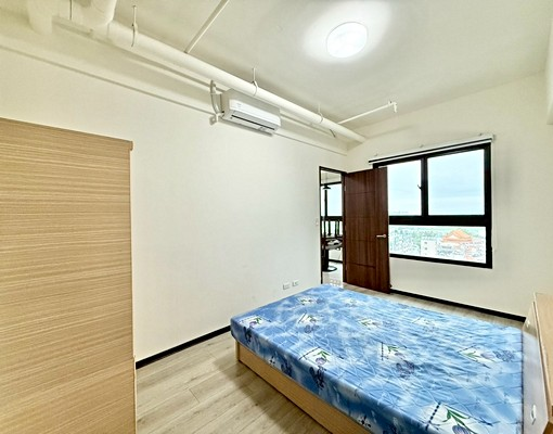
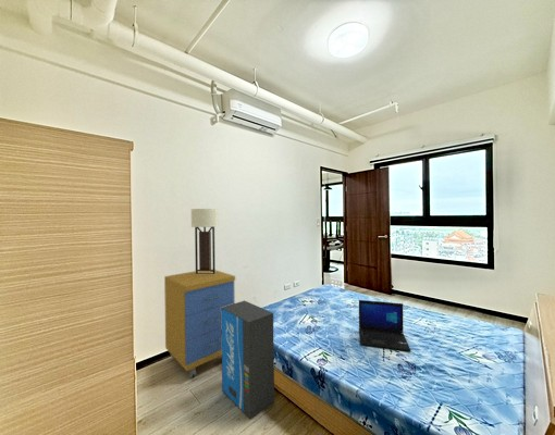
+ laptop (382, 323)
+ wall sconce (205, 240)
+ storage cabinet (200, 318)
+ air purifier (247, 352)
